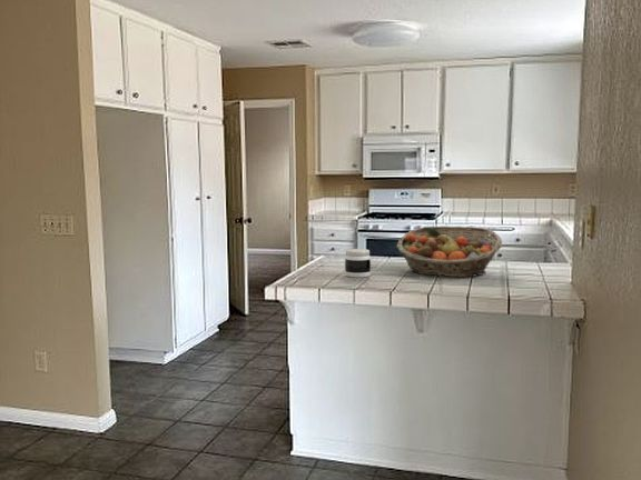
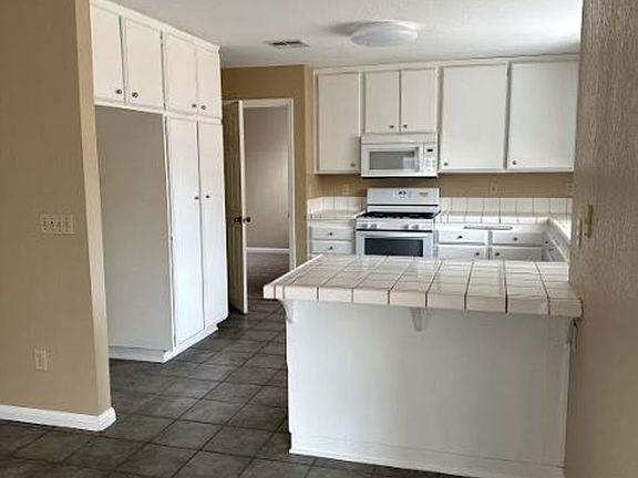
- jar (357, 262)
- fruit basket (447, 250)
